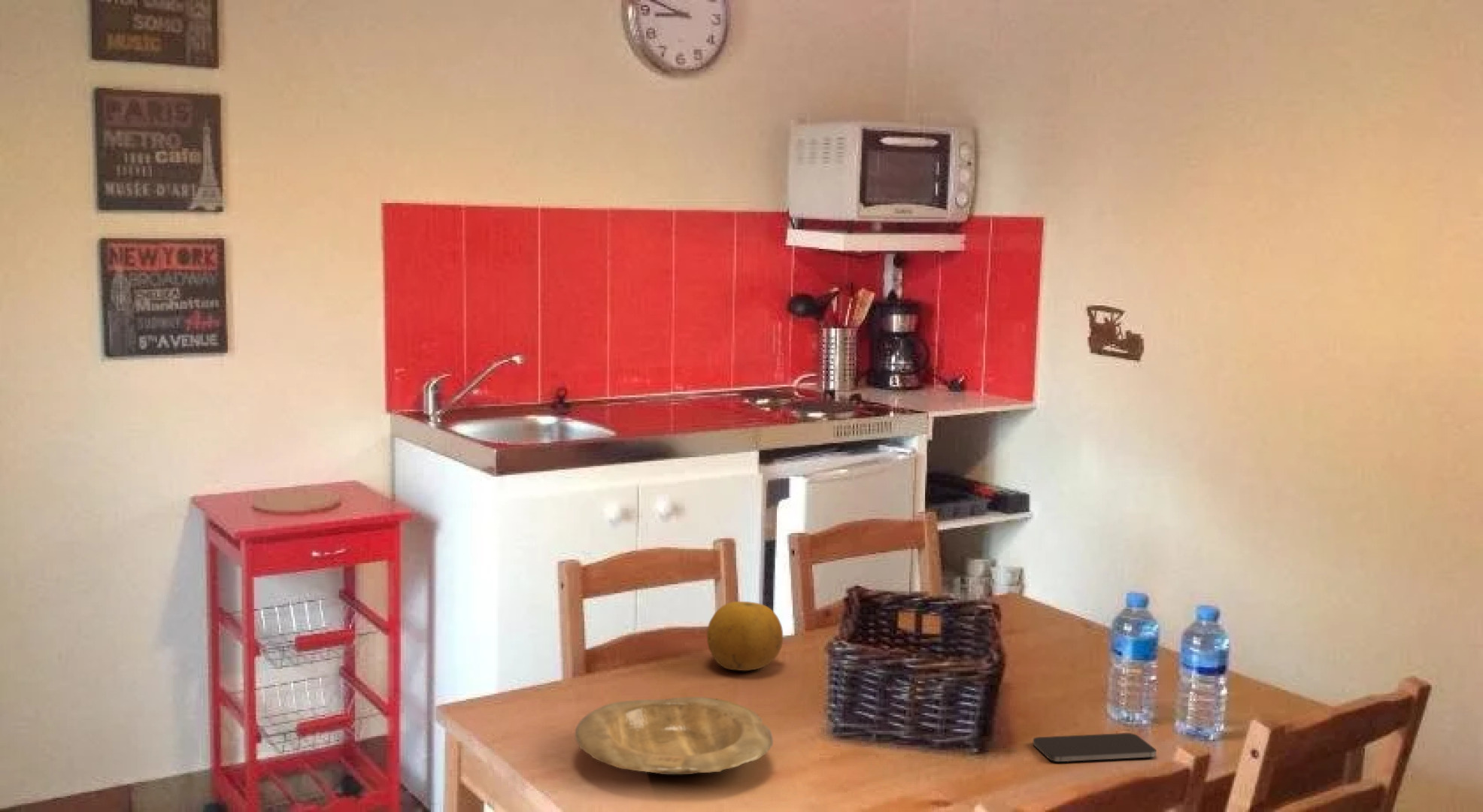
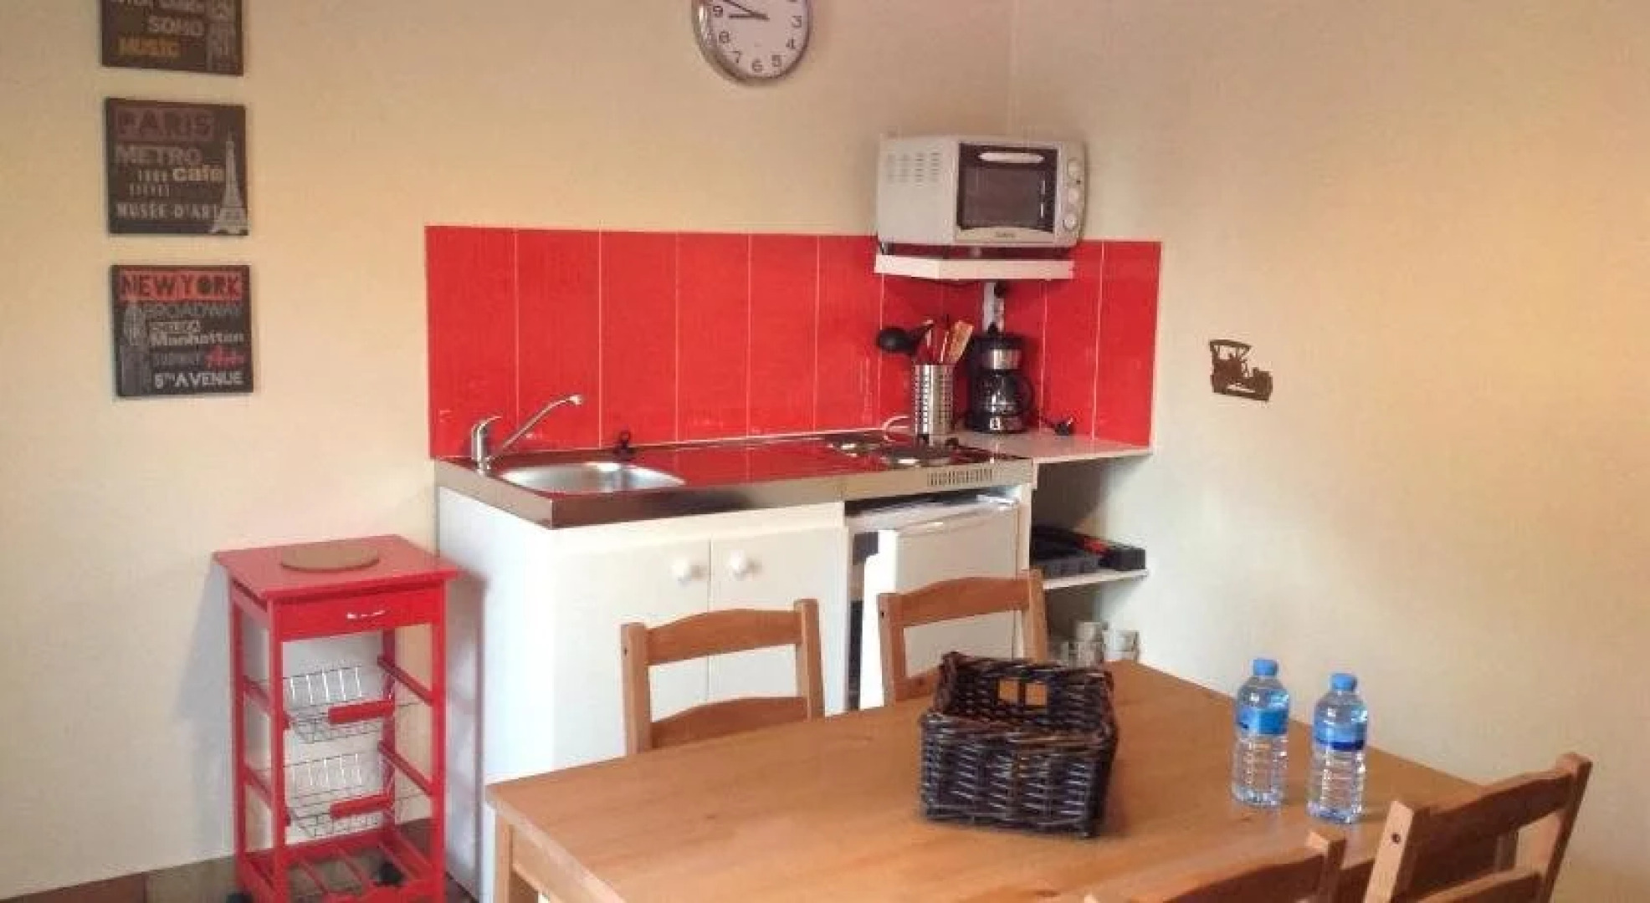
- smartphone (1093, 747)
- fruit (745, 635)
- plate (674, 743)
